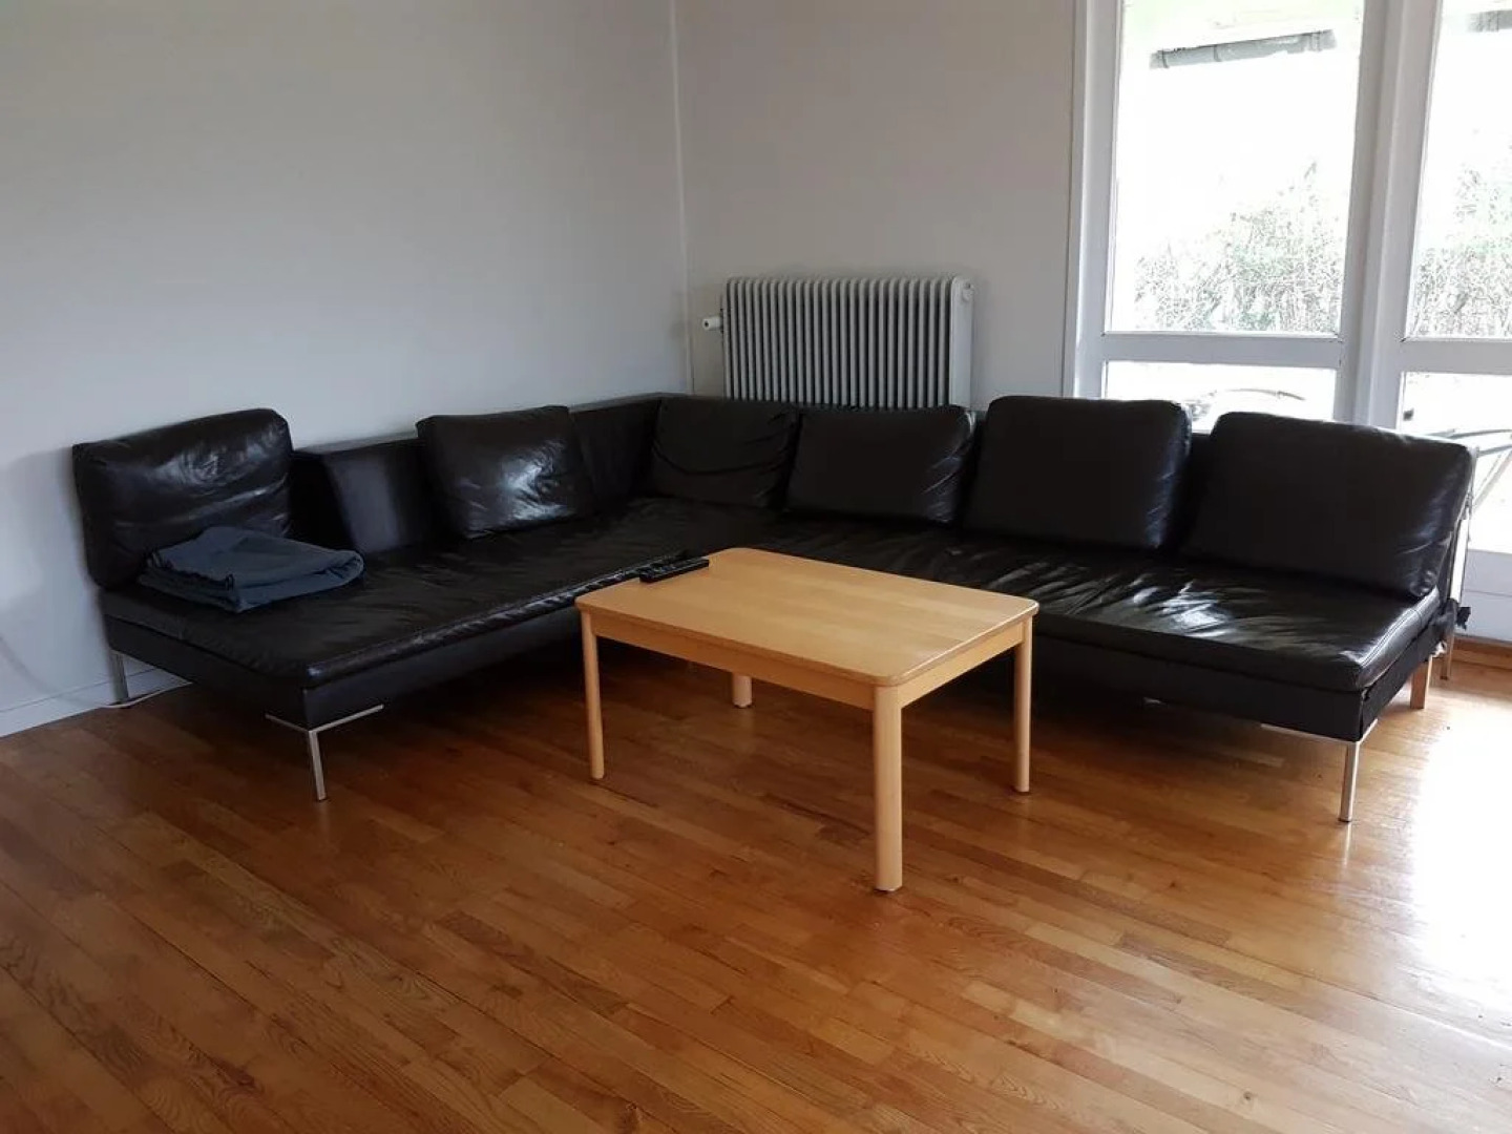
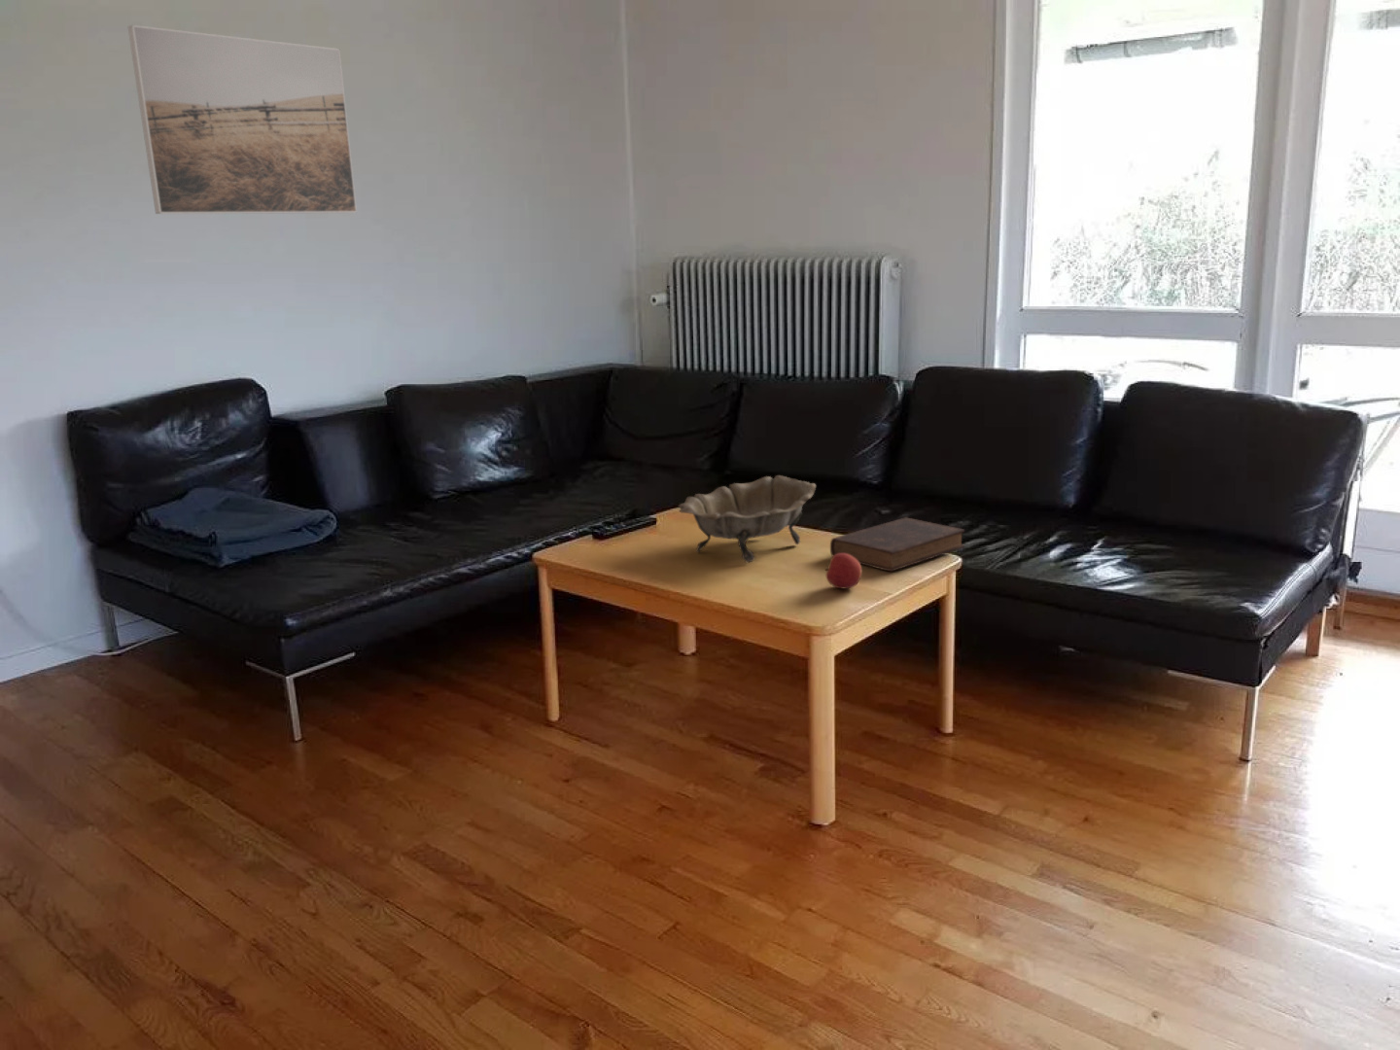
+ decorative bowl (749, 519)
+ apple (843, 570)
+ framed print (251, 127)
+ book (897, 543)
